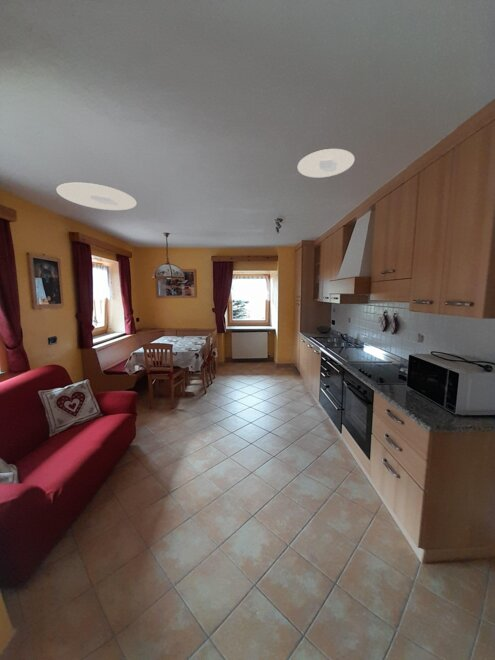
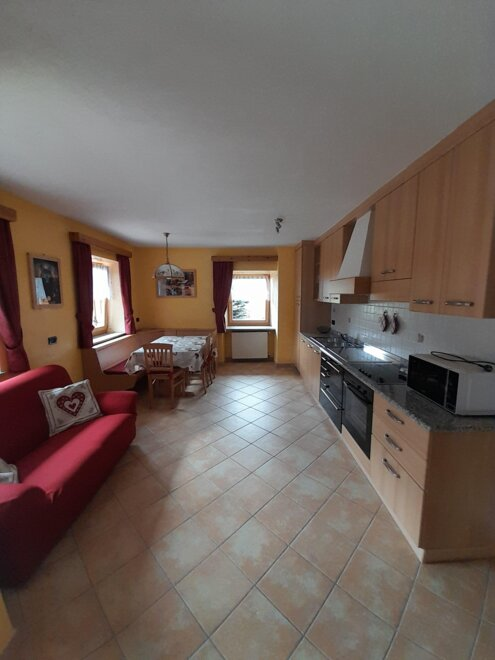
- ceiling light (98, 194)
- recessed light (325, 161)
